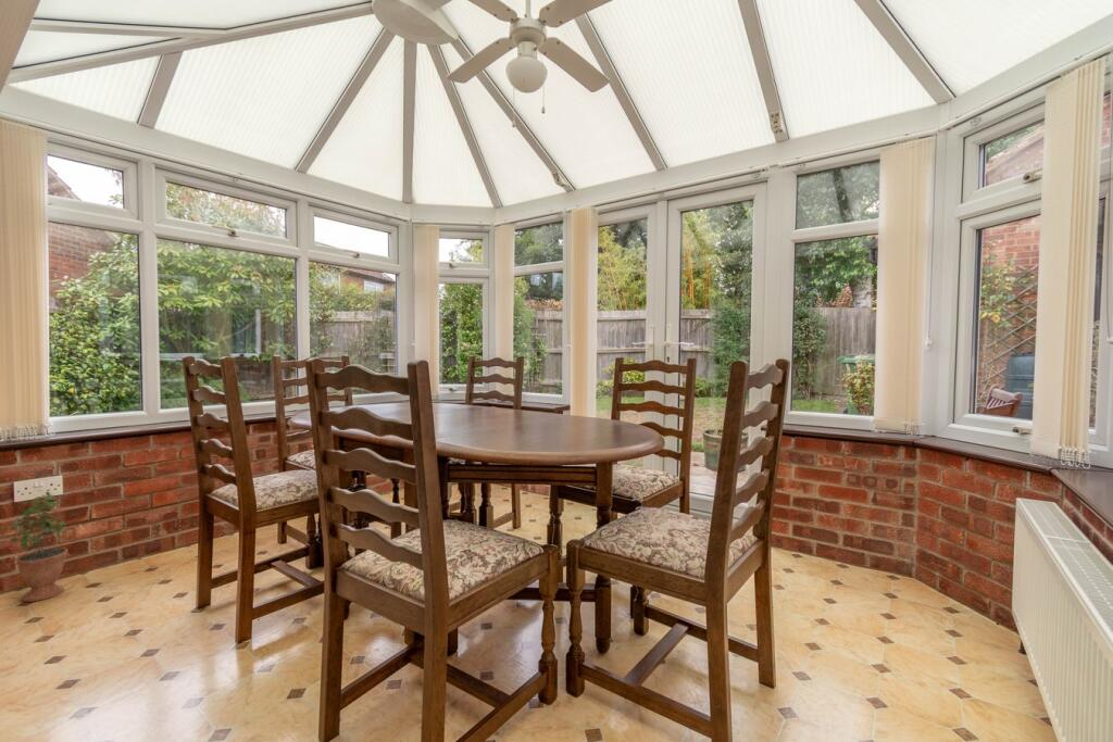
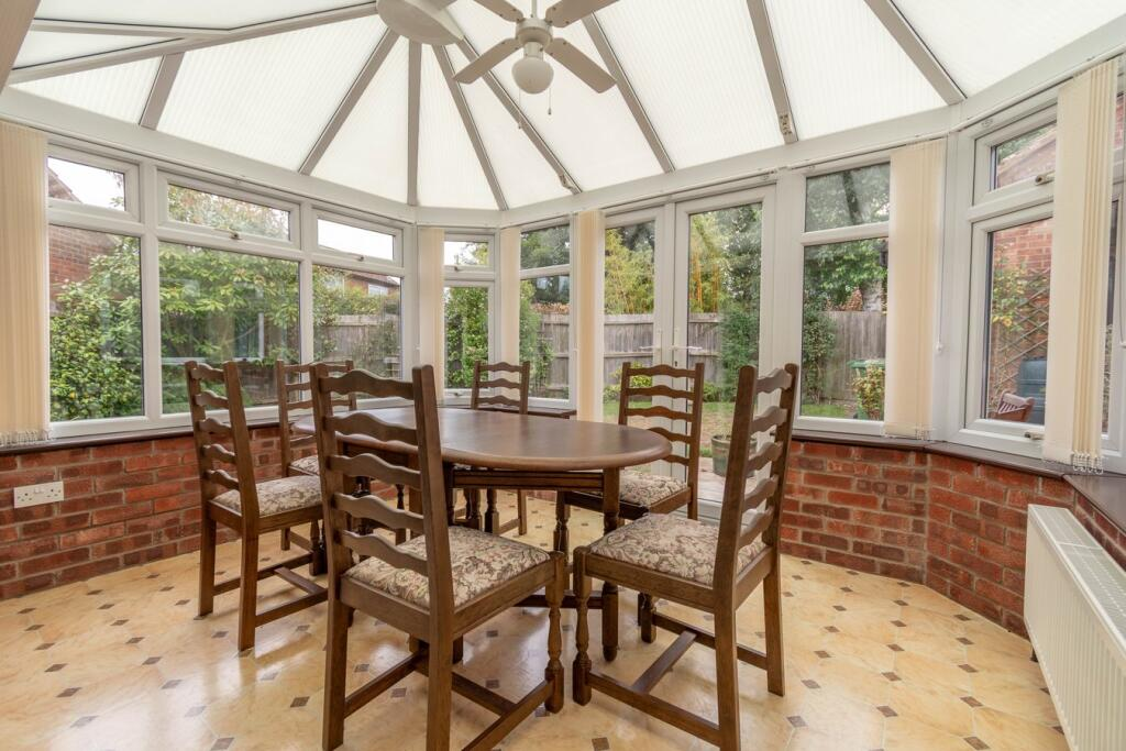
- potted plant (37, 543)
